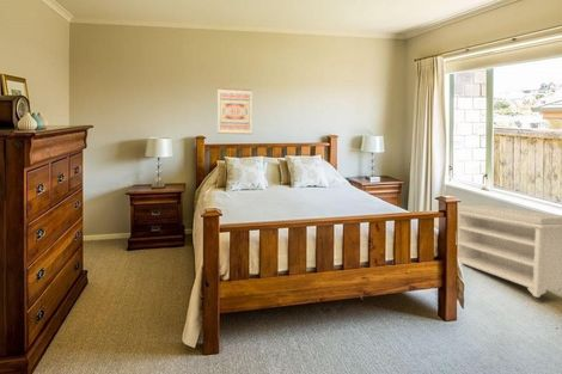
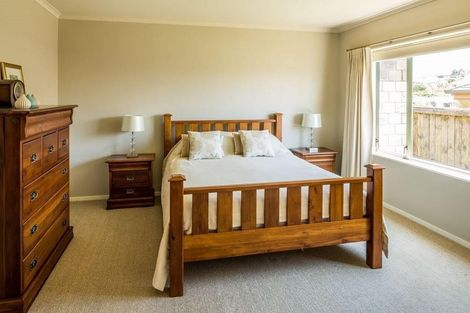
- wall art (234, 111)
- bench (507, 244)
